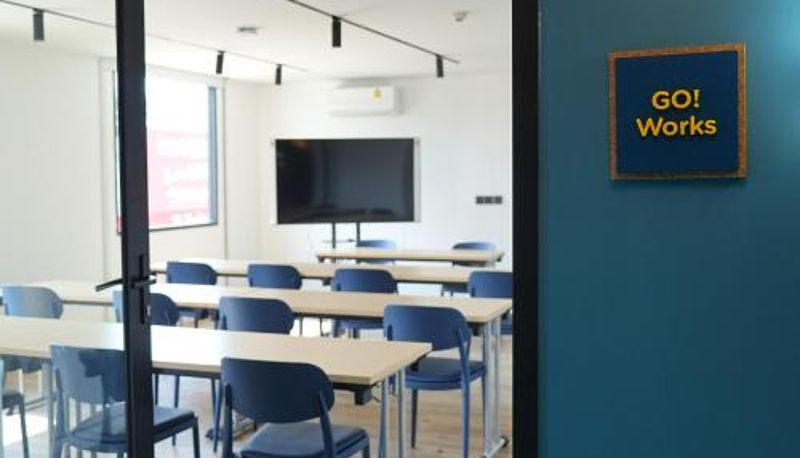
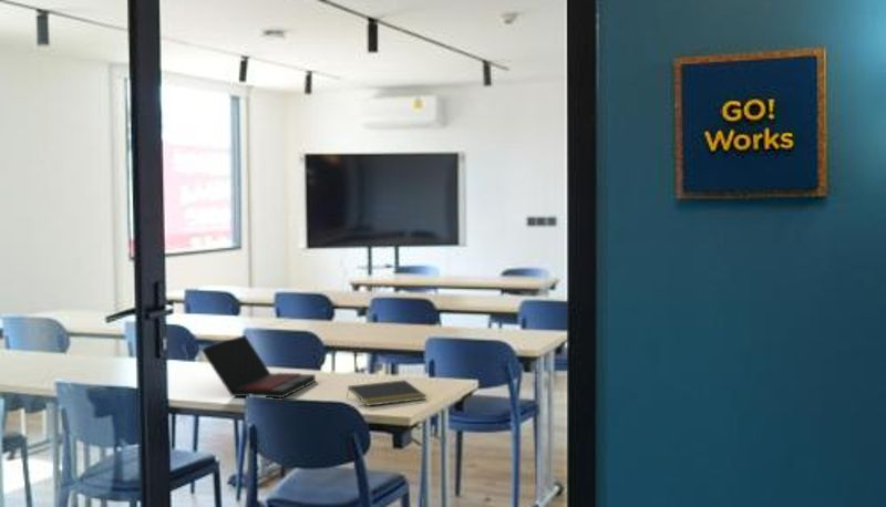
+ laptop (260, 364)
+ notepad (387, 392)
